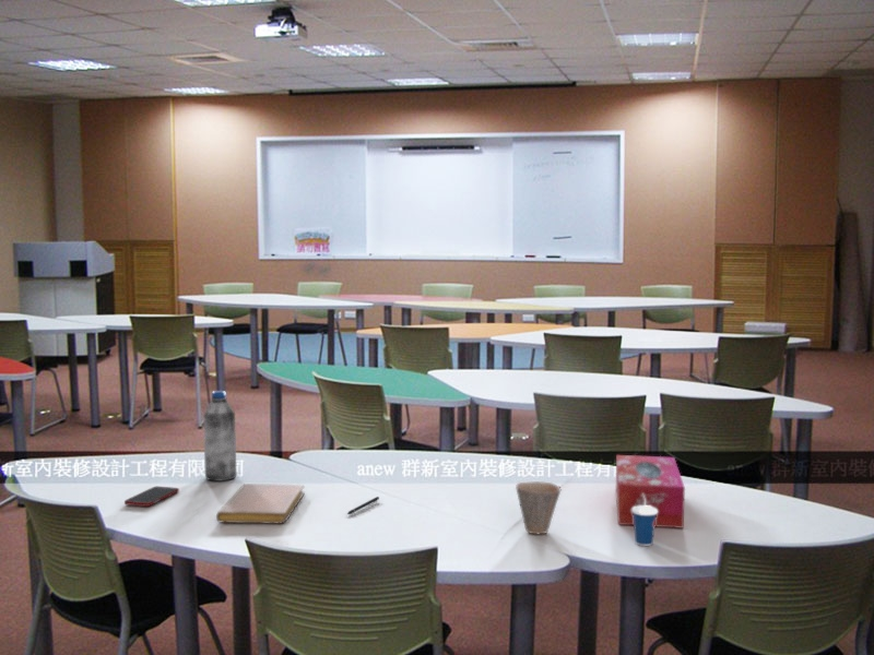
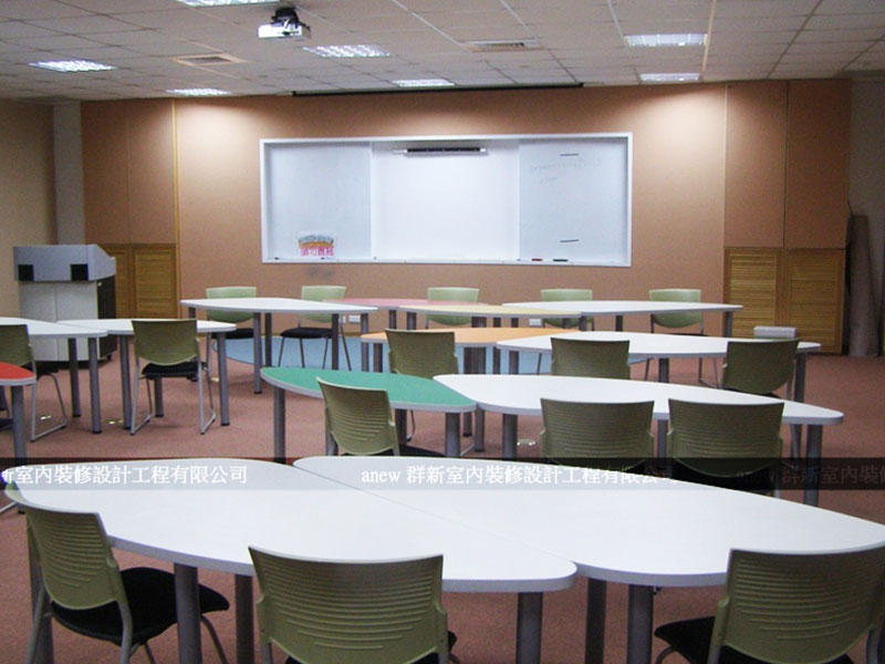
- pen (363, 505)
- cell phone (152, 496)
- tissue box (647, 489)
- notebook (262, 502)
- cup (538, 508)
- water bottle (220, 434)
- cup (645, 516)
